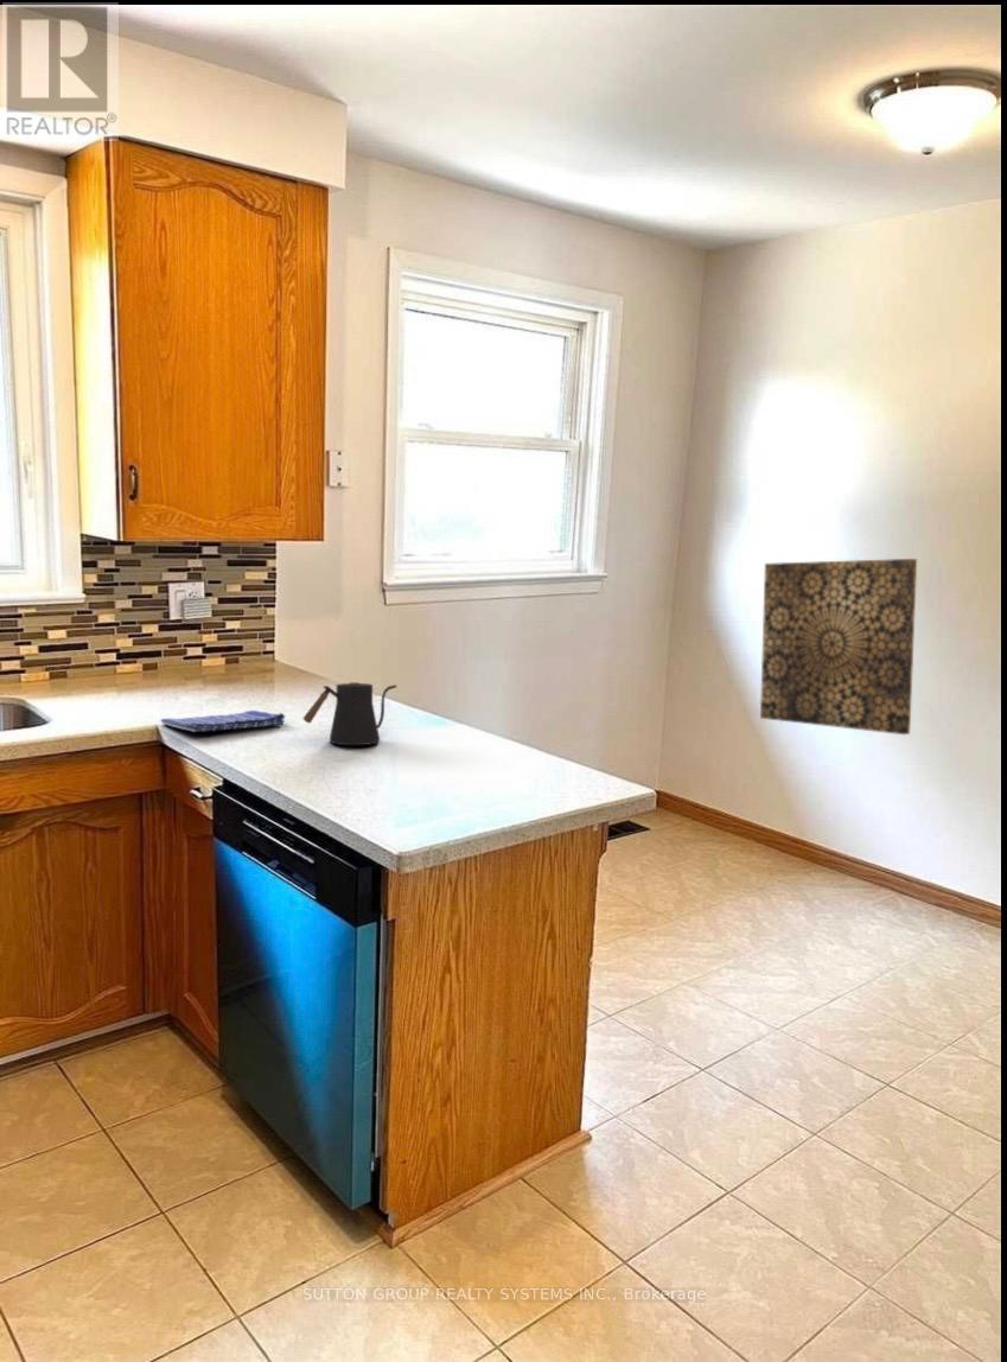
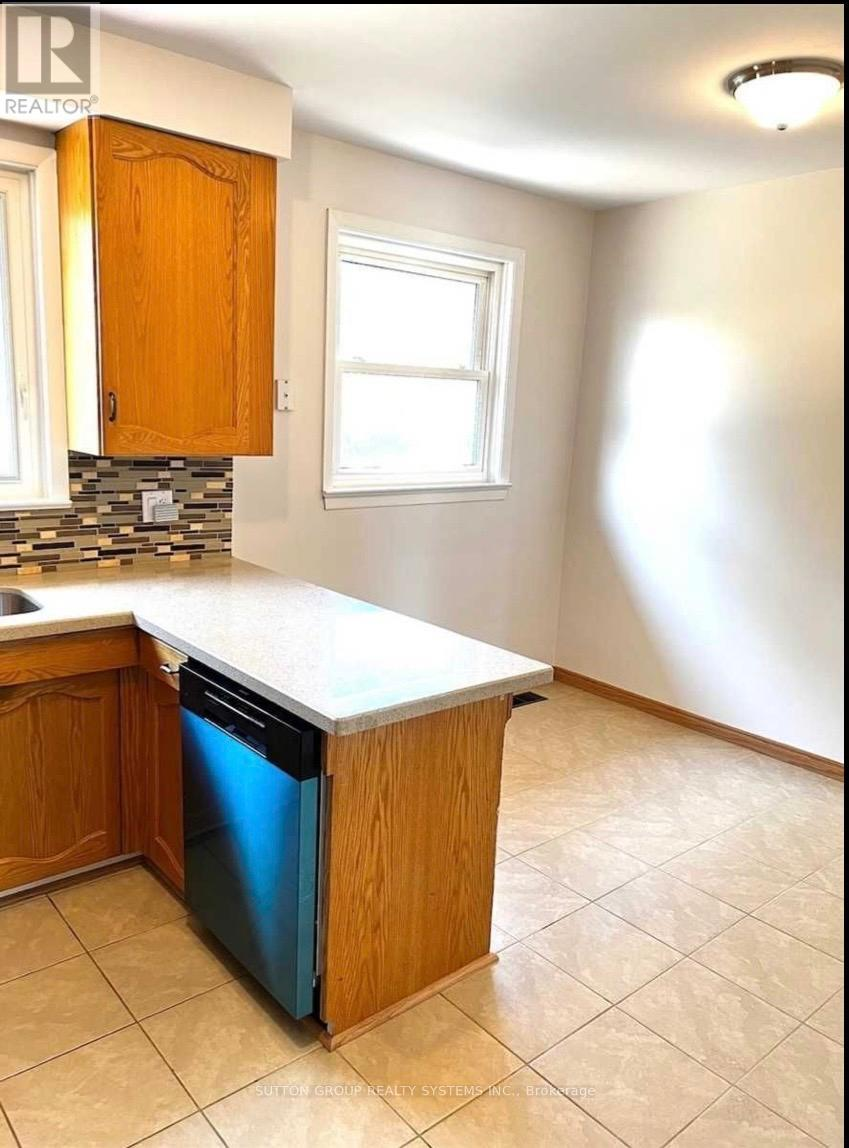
- kettle (351, 712)
- dish towel (224, 719)
- wall art (833, 643)
